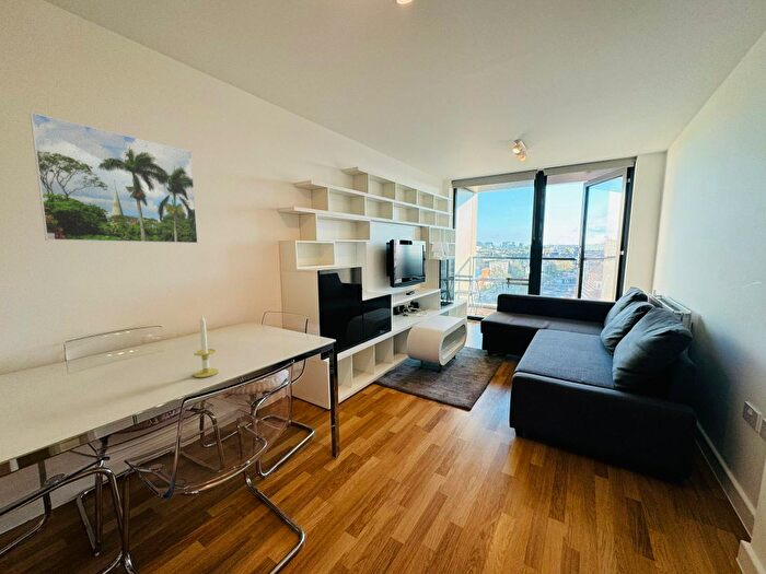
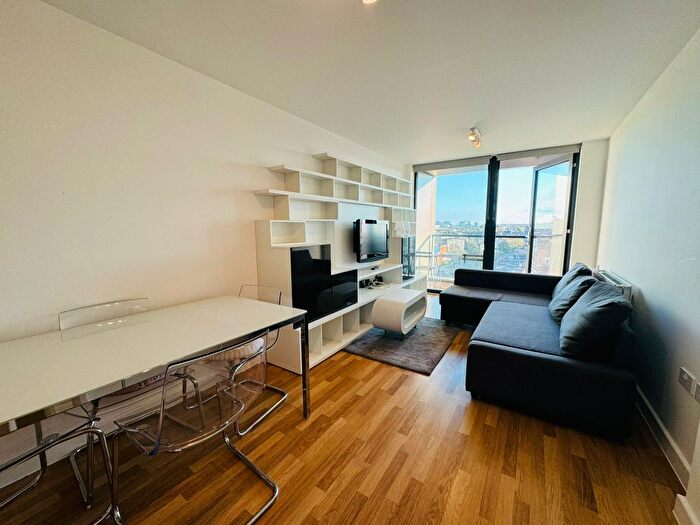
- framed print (128, 189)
- candle (204, 343)
